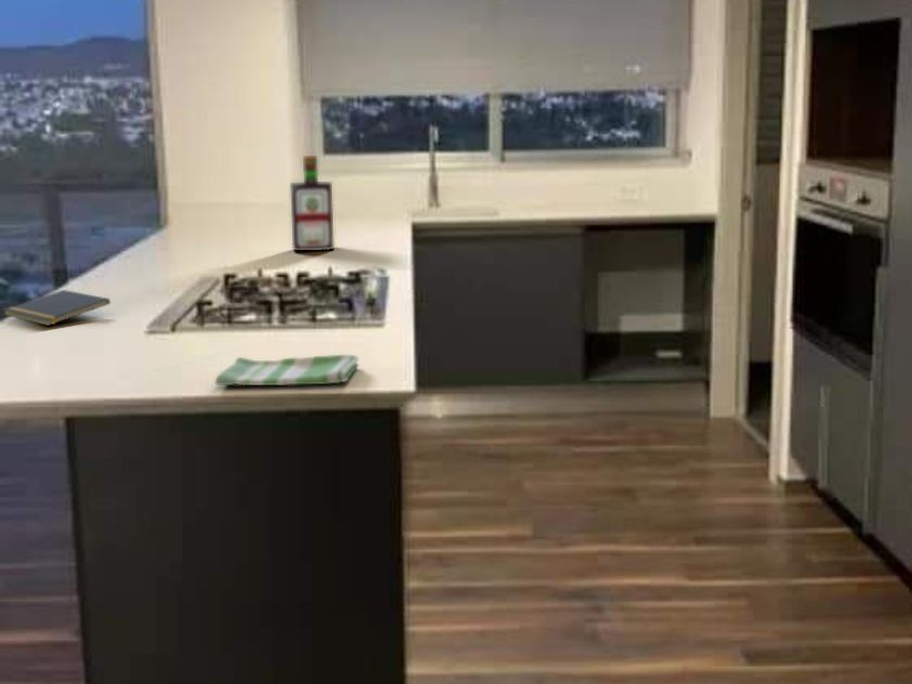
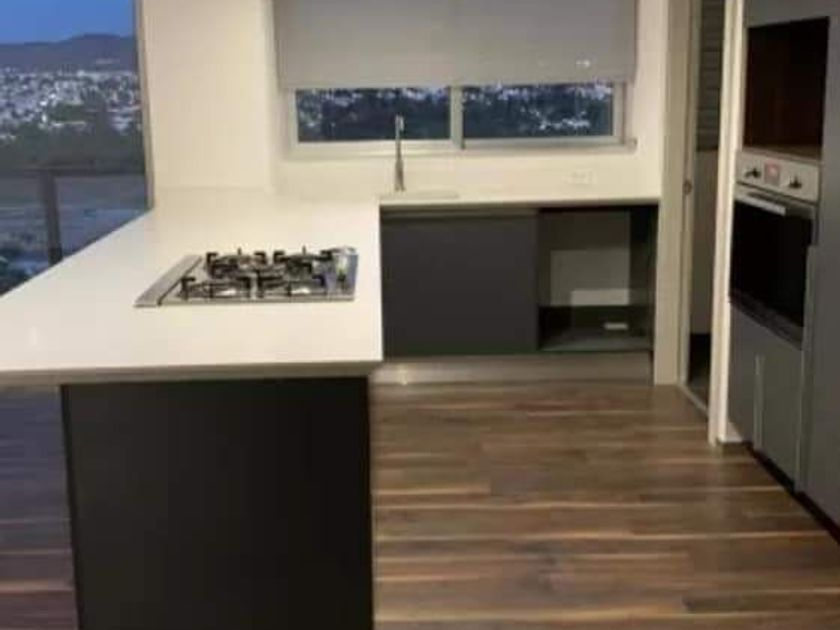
- bottle (311, 202)
- notepad (55, 306)
- dish towel (290, 369)
